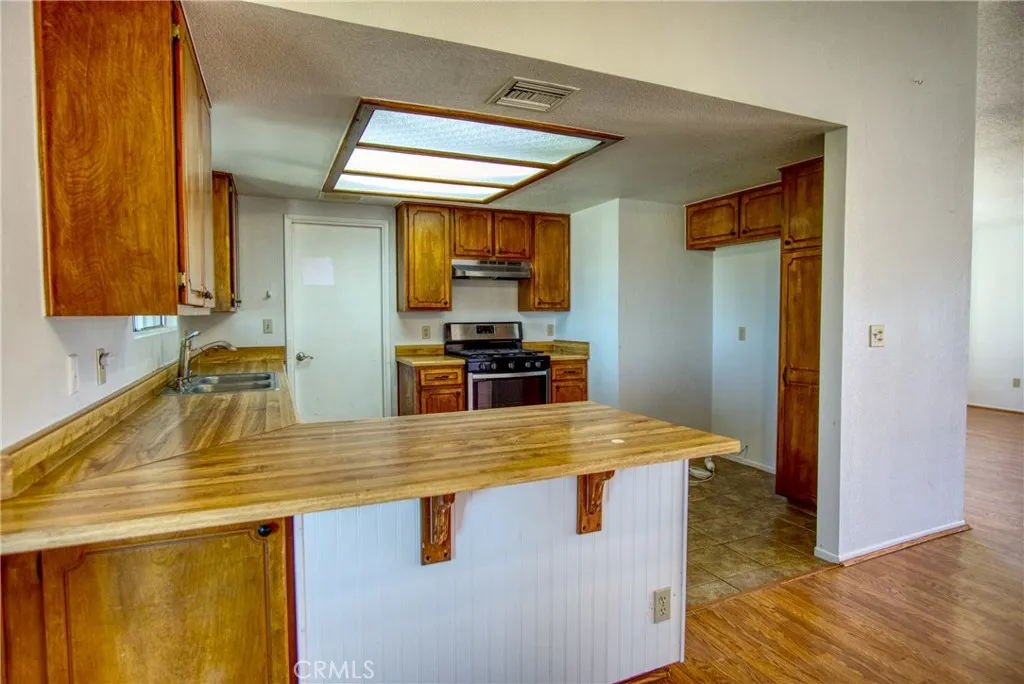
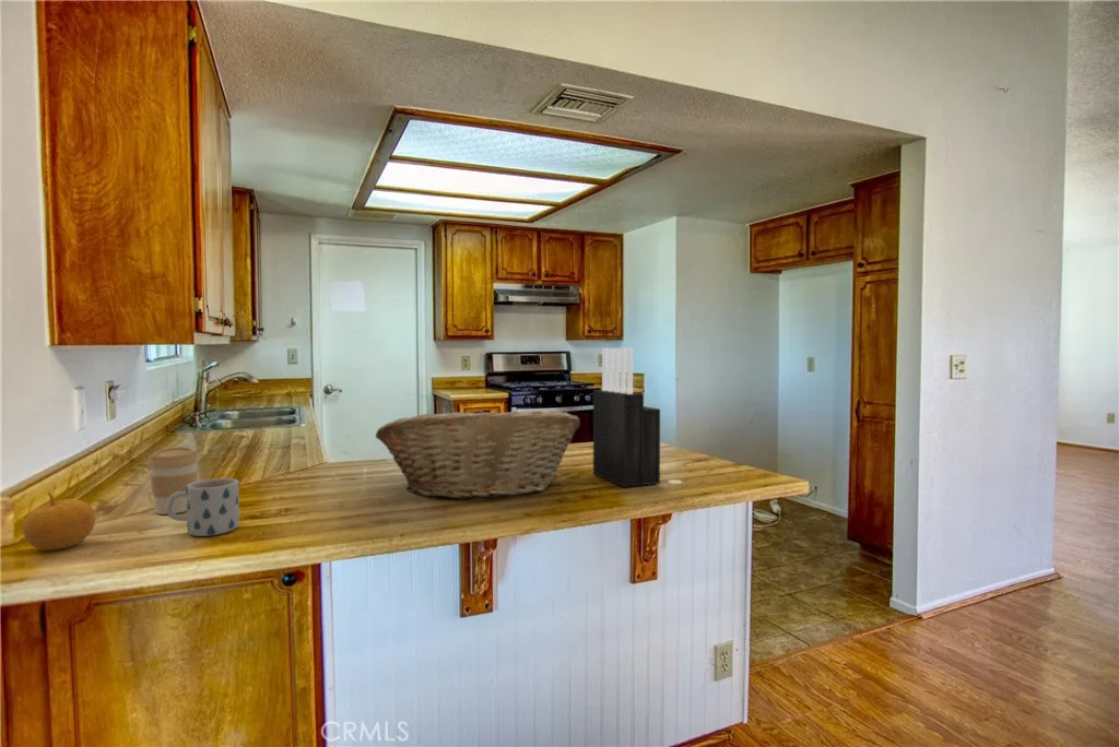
+ mug (202, 507)
+ coffee cup (174, 479)
+ fruit basket (481, 446)
+ knife block (628, 413)
+ fruit (59, 519)
